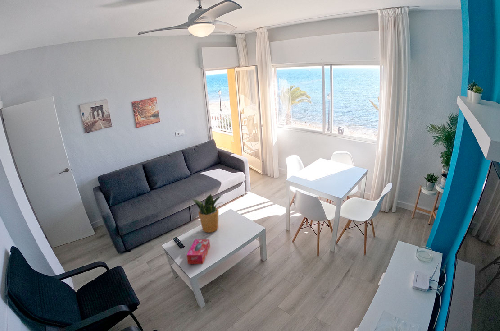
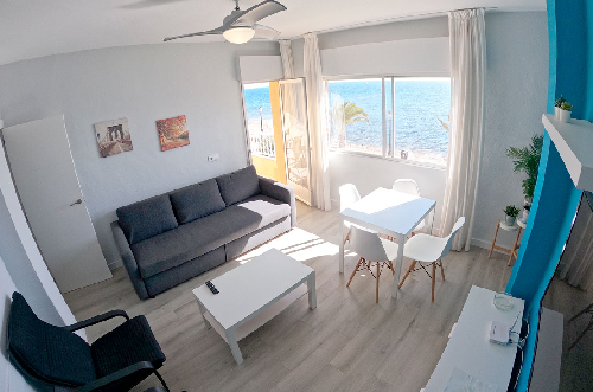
- tissue box (198, 251)
- potted plant (208, 212)
